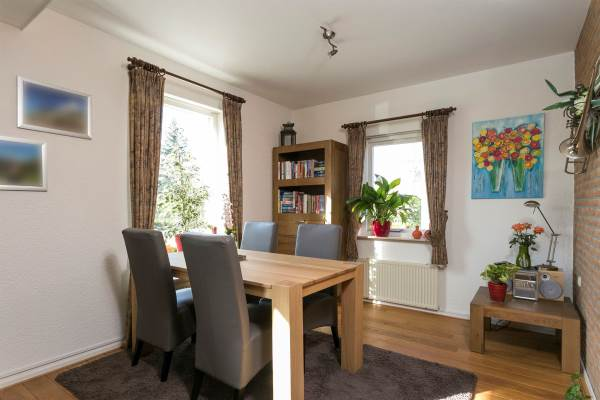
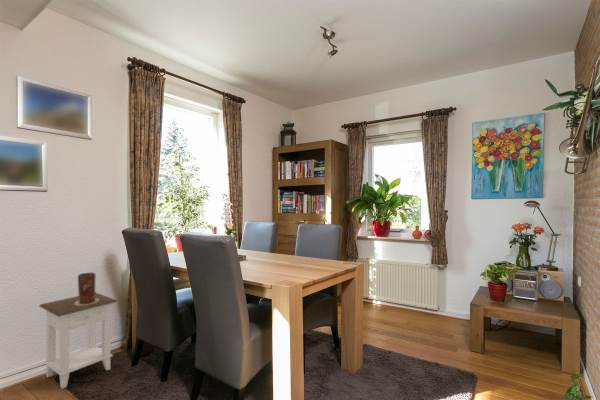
+ vase (86, 287)
+ nightstand (88, 337)
